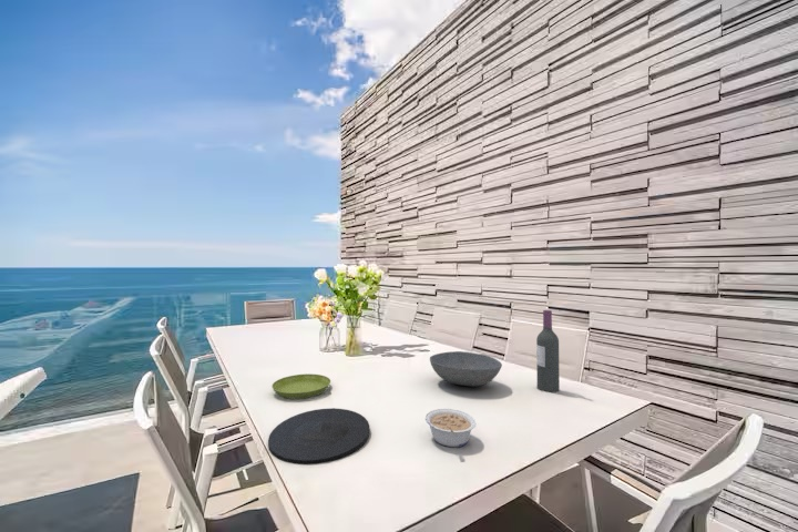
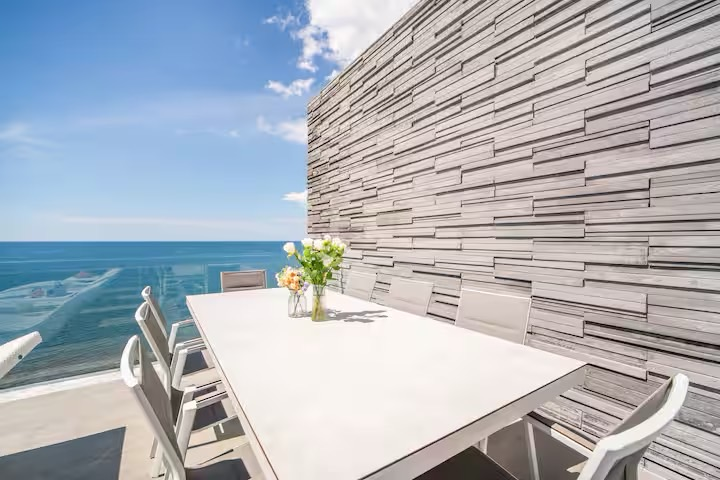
- legume (451, 427)
- plate (320, 429)
- saucer (301, 386)
- wine bottle (548, 349)
- bowl (464, 371)
